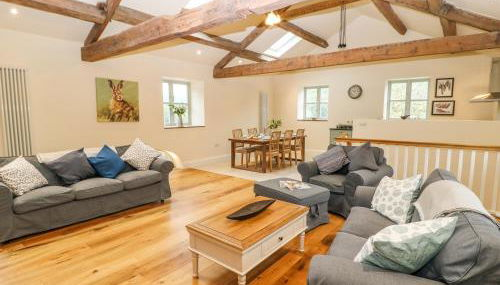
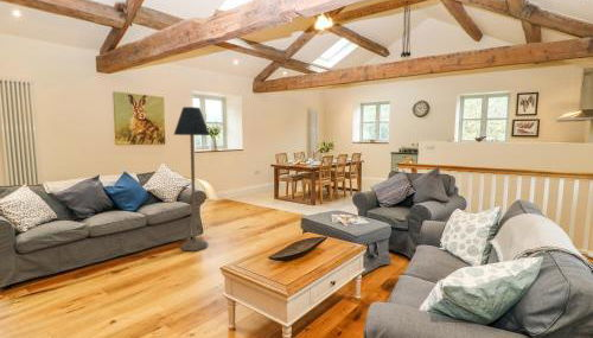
+ floor lamp (192, 178)
